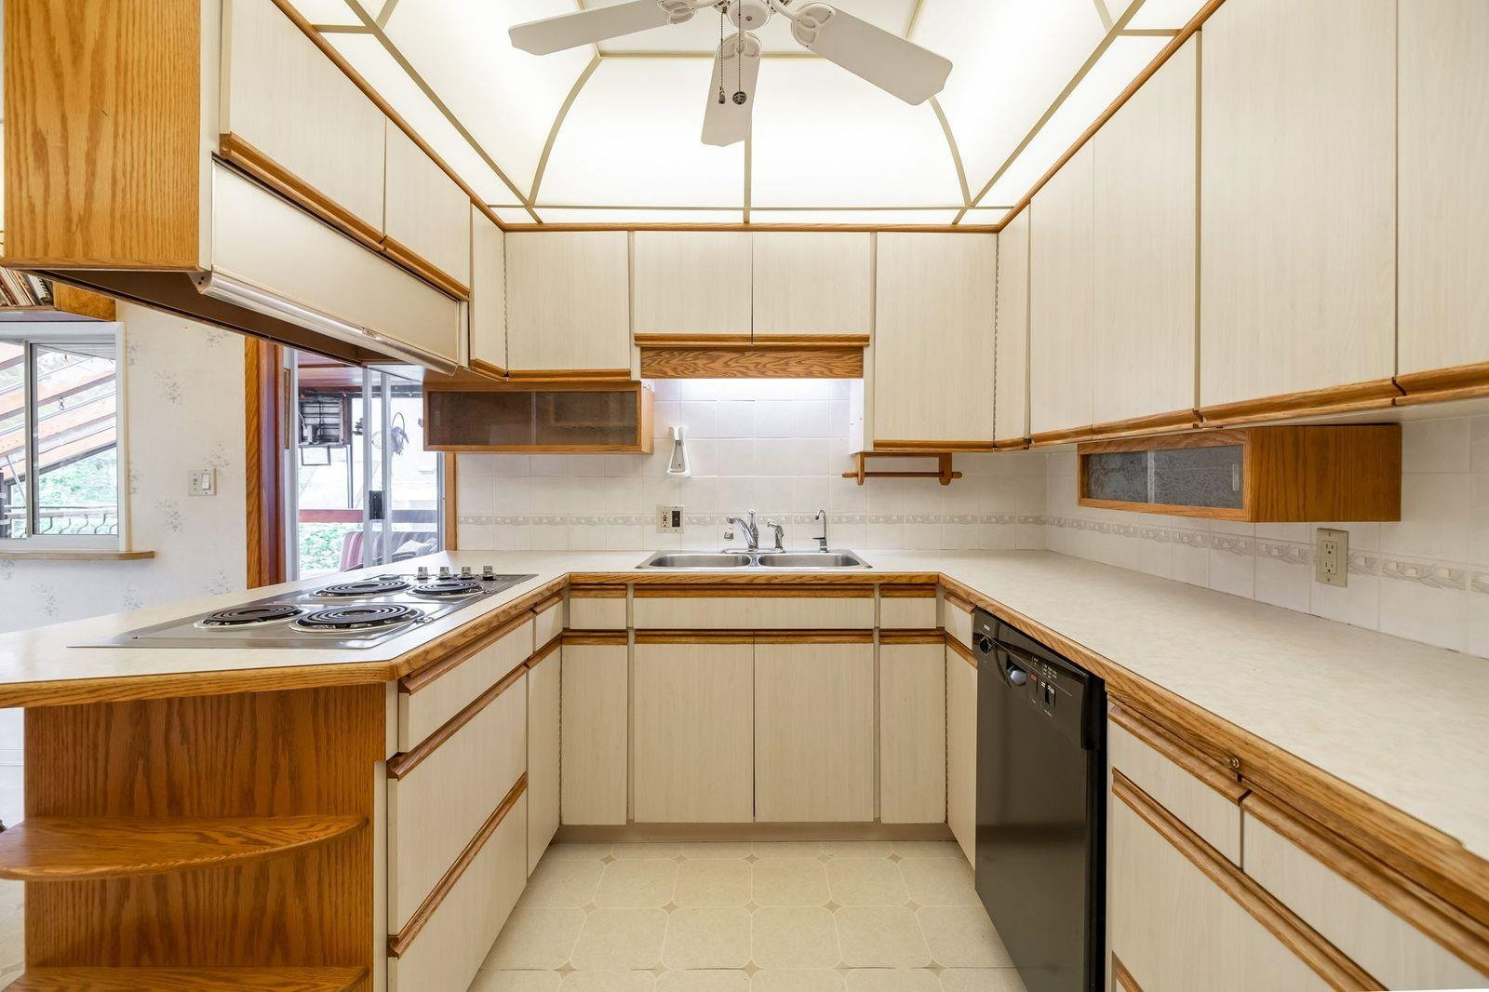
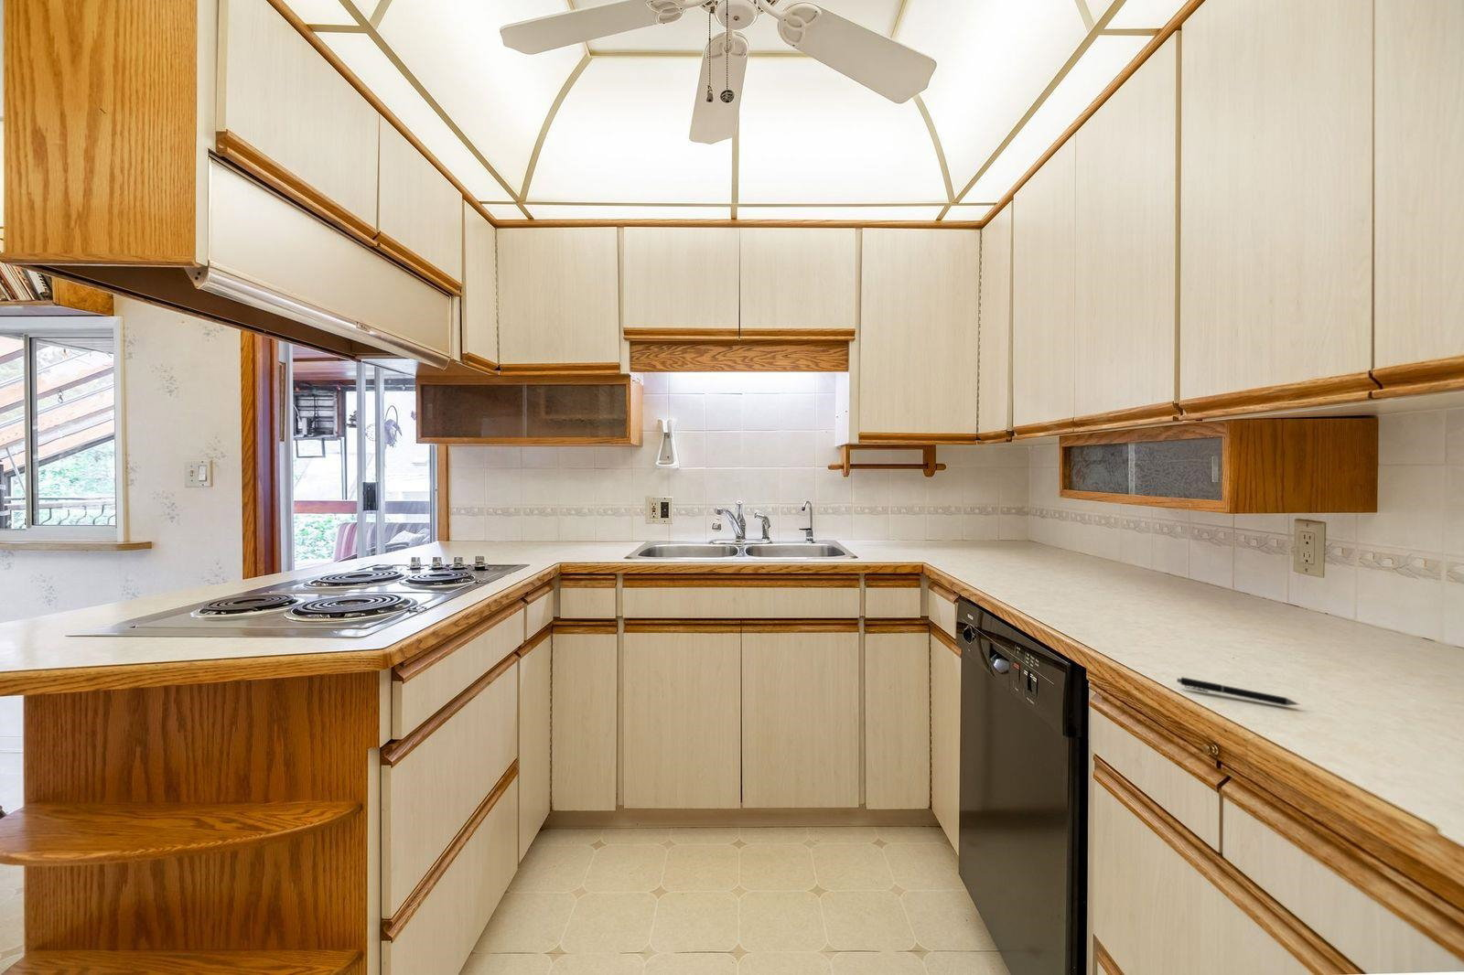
+ pen (1235, 691)
